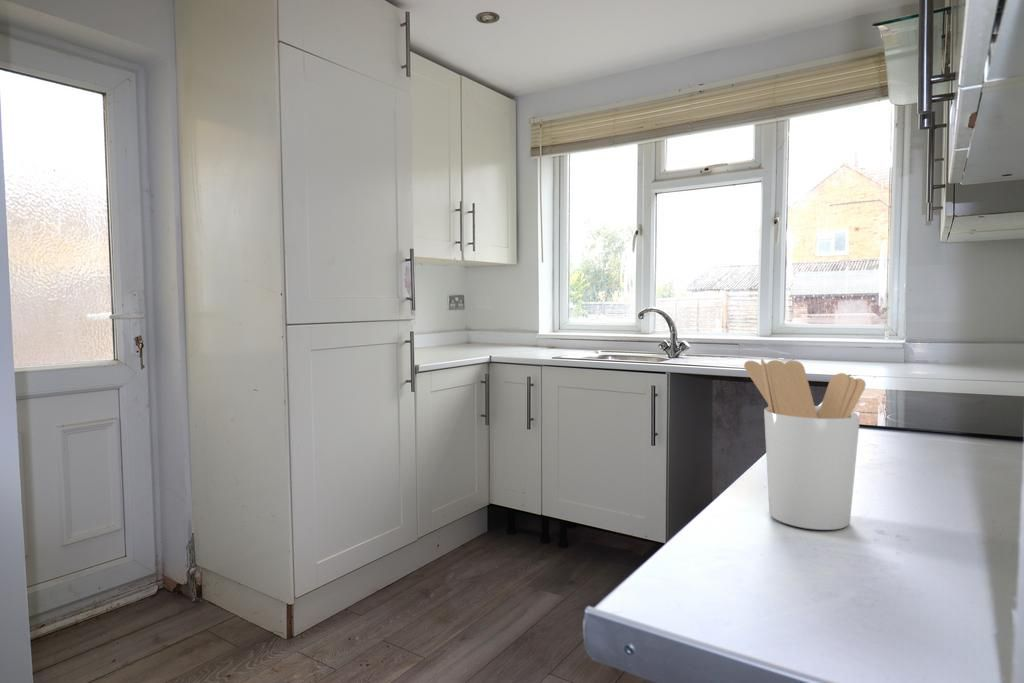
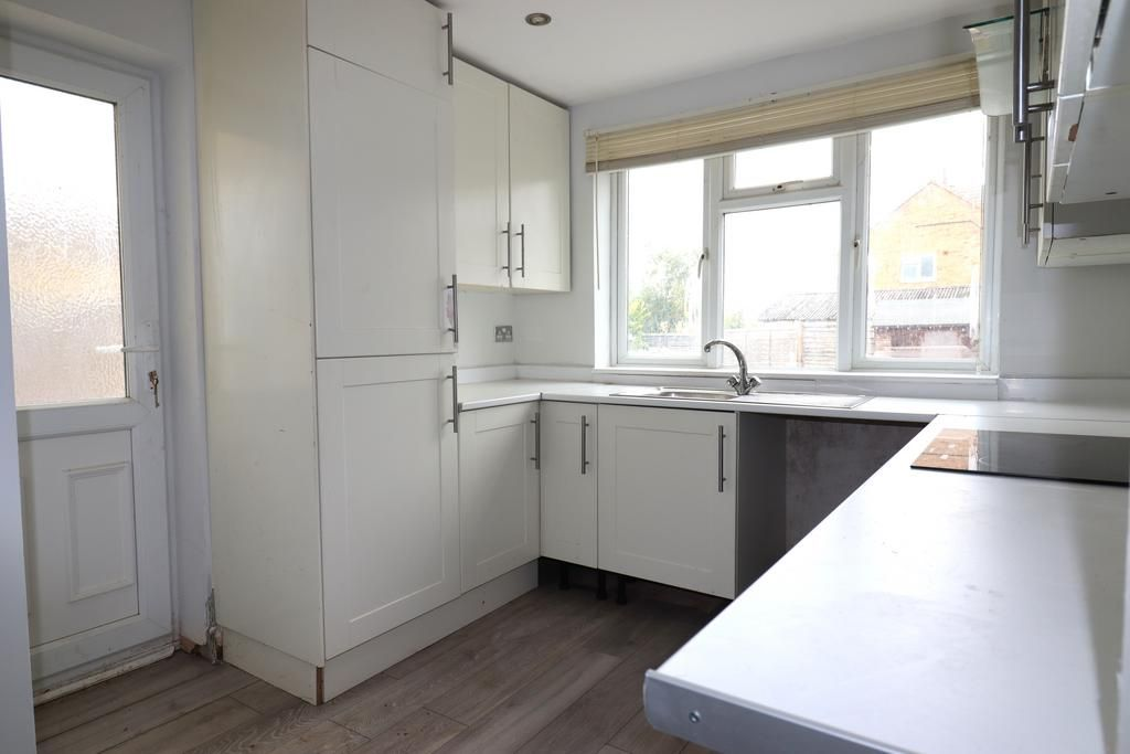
- utensil holder (796, 434)
